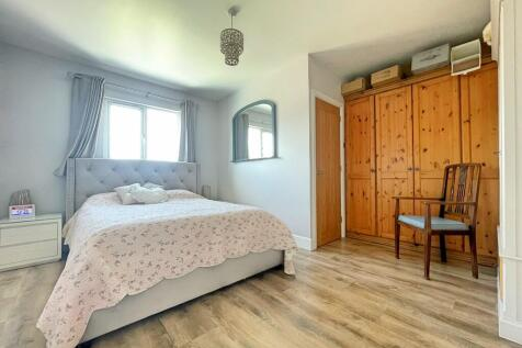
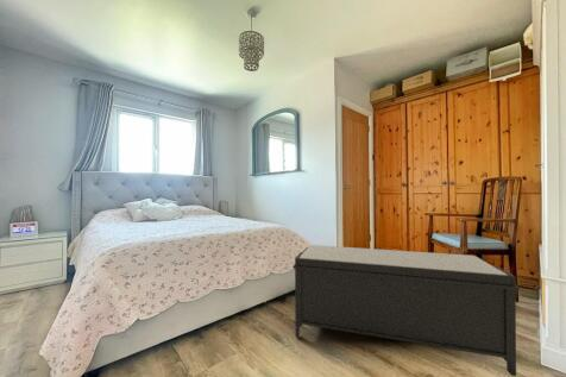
+ bench (388, 296)
